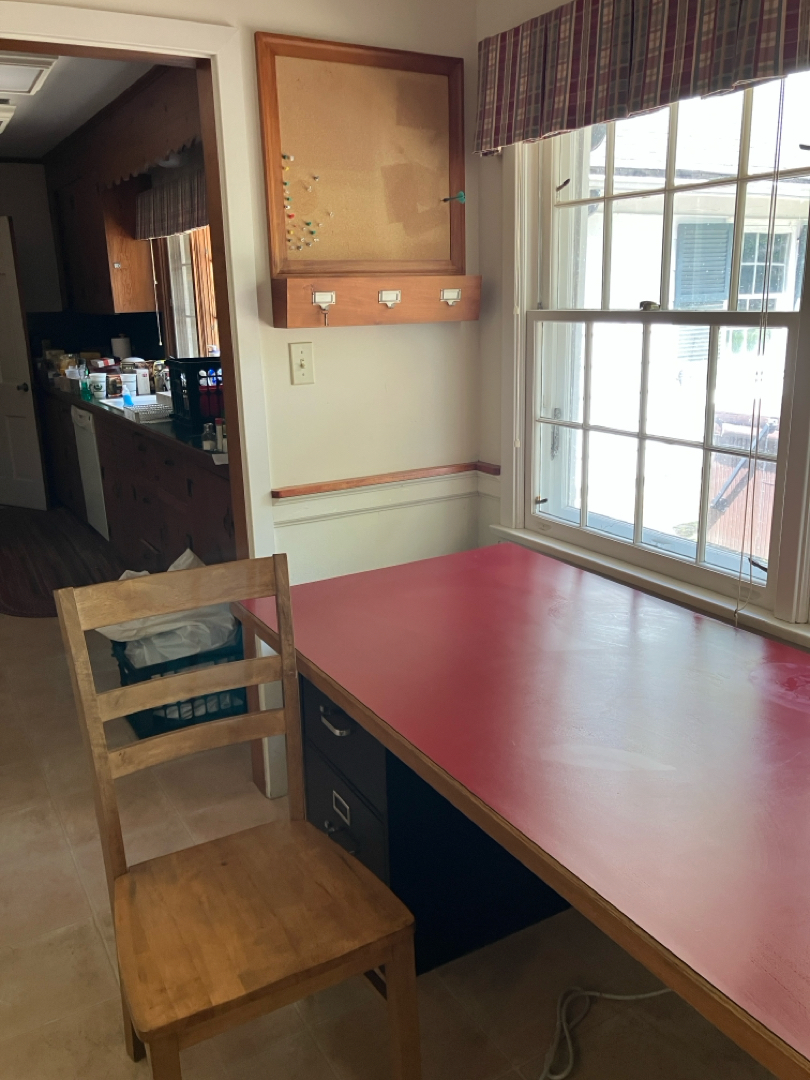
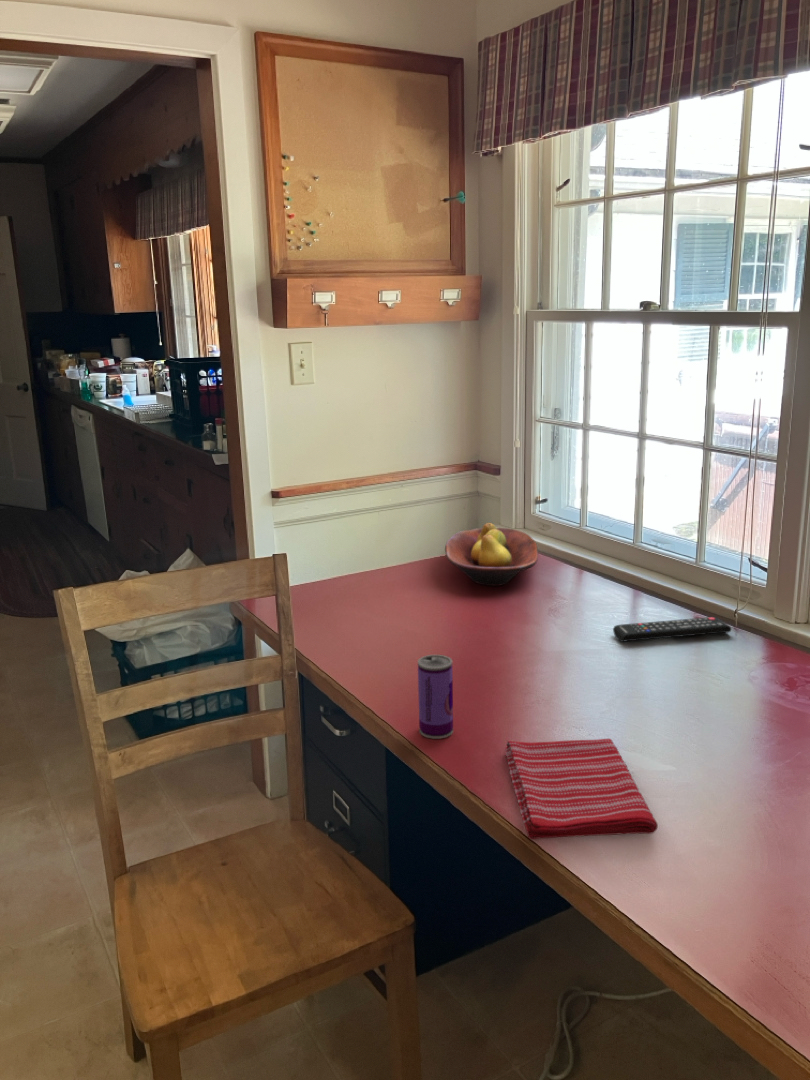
+ fruit bowl (491, 549)
+ remote control (671, 629)
+ dish towel (574, 782)
+ beverage can (435, 696)
